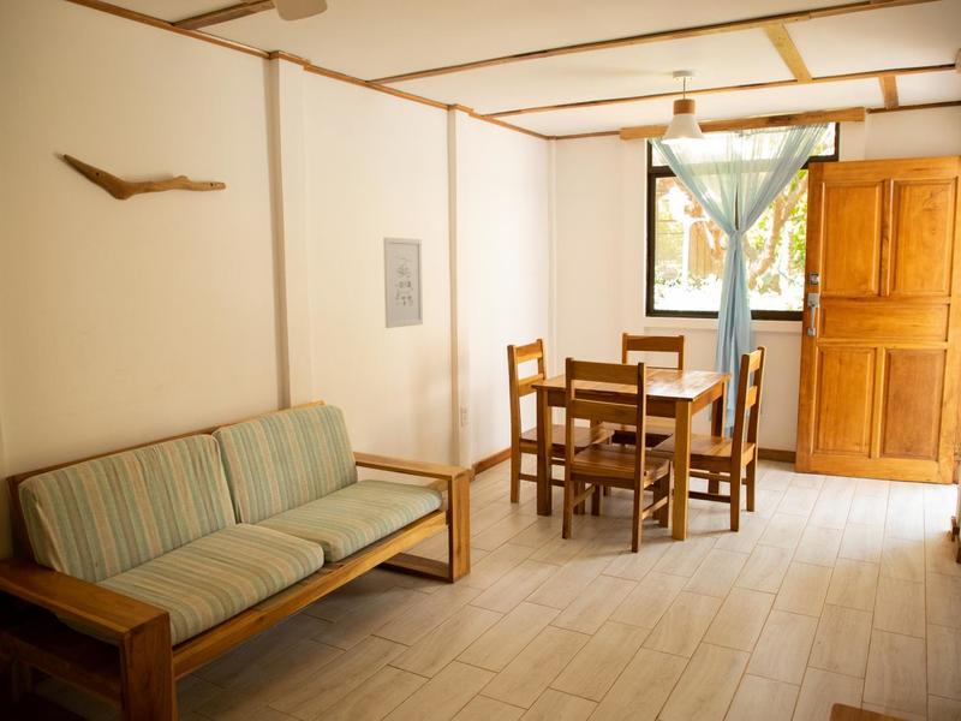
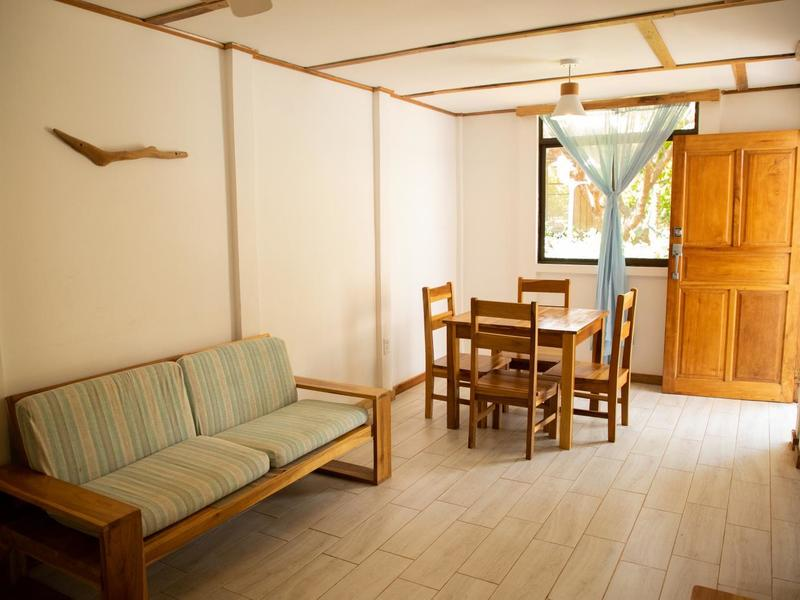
- wall art (404, 282)
